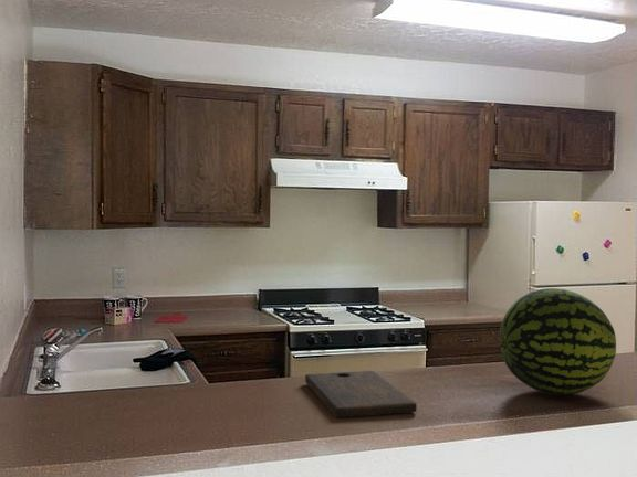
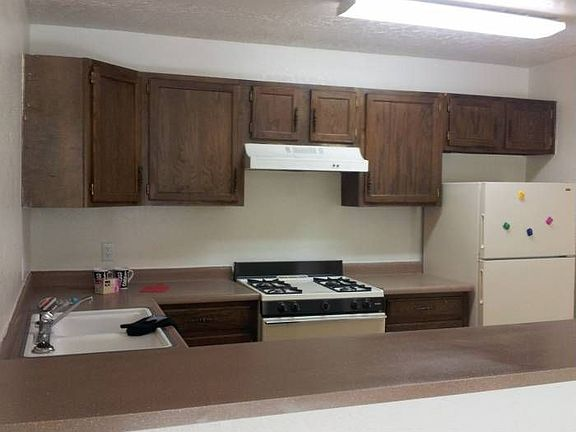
- cutting board (356, 391)
- fruit (553, 340)
